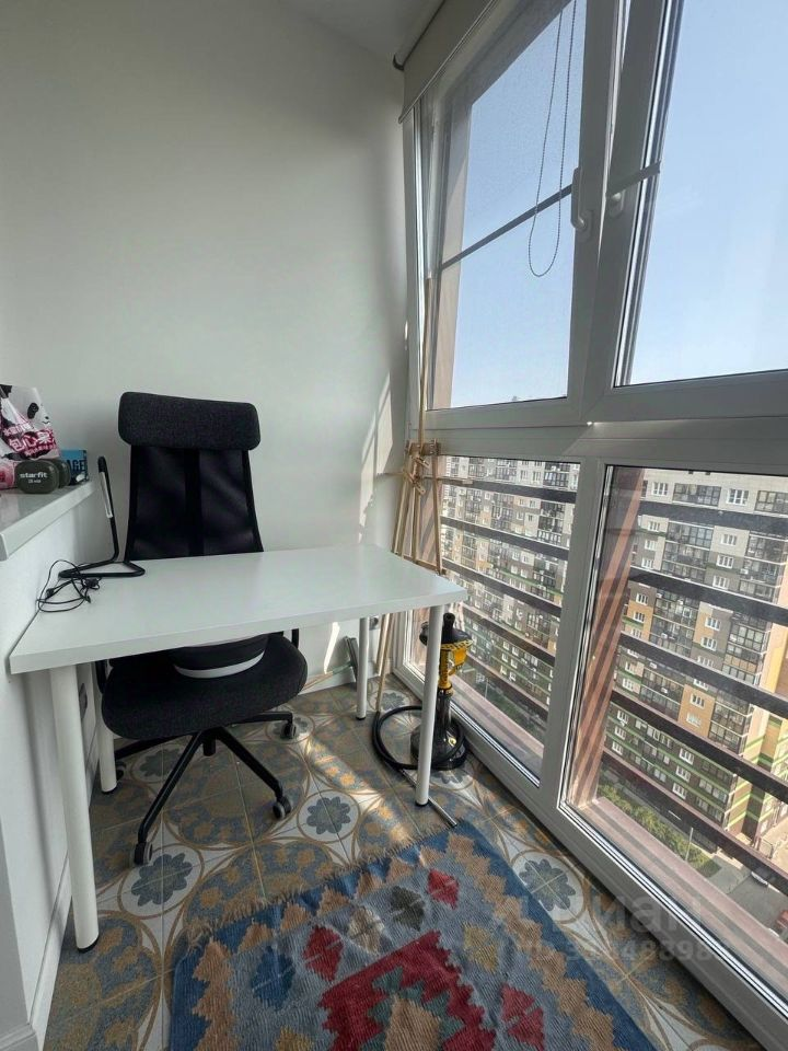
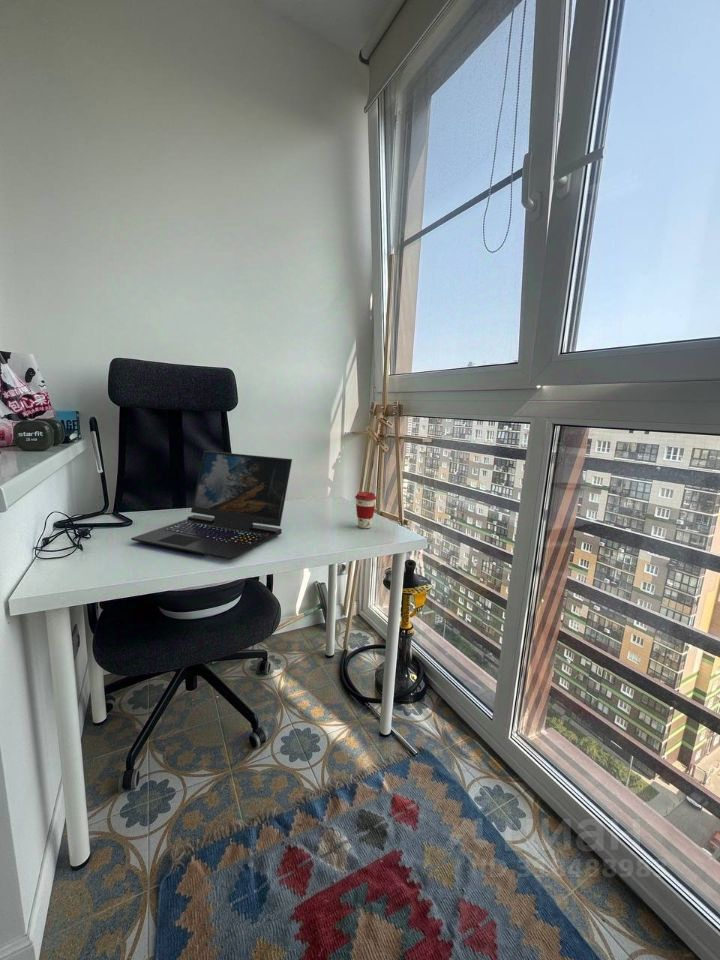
+ coffee cup (365, 510)
+ laptop (216, 498)
